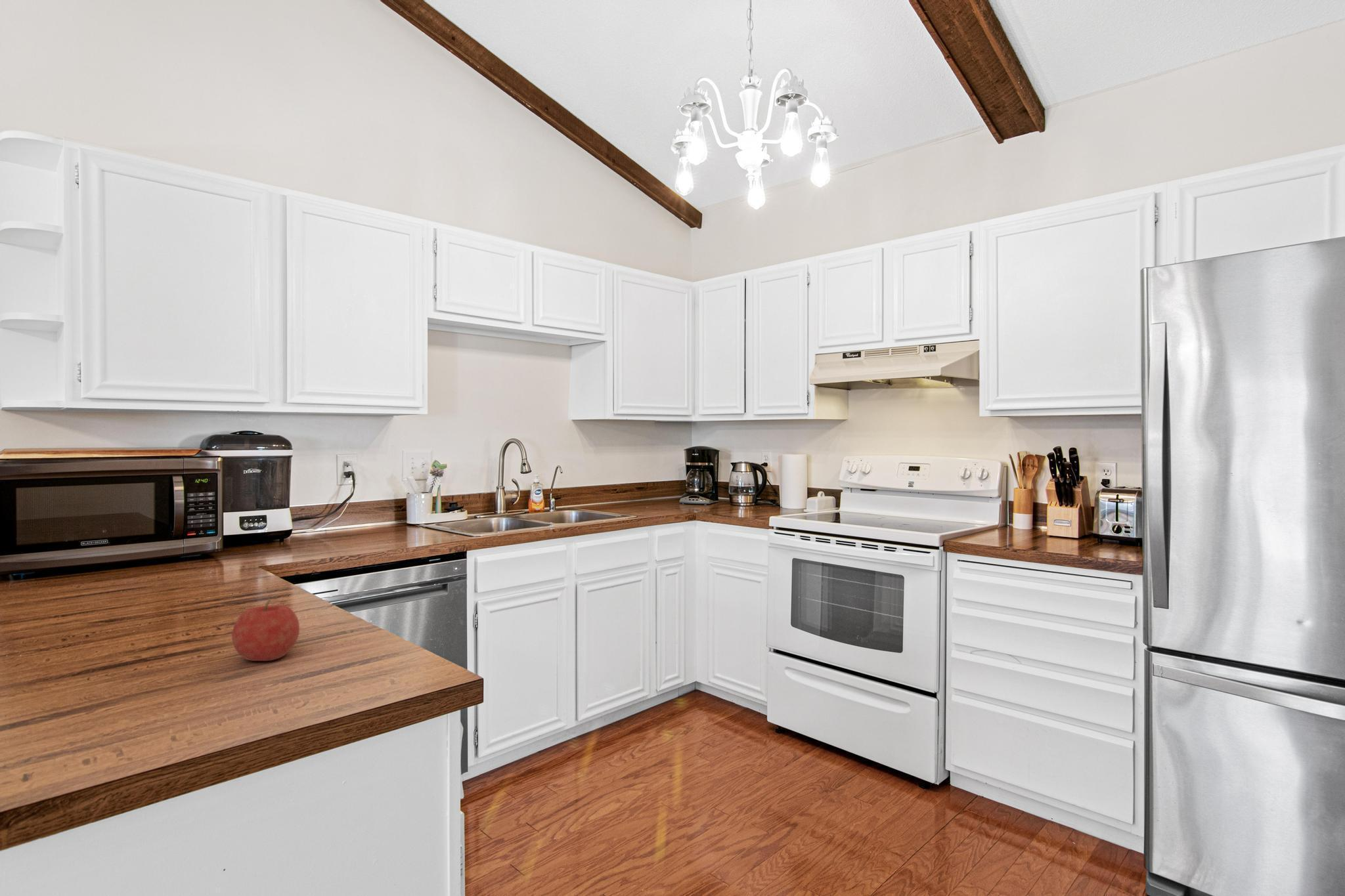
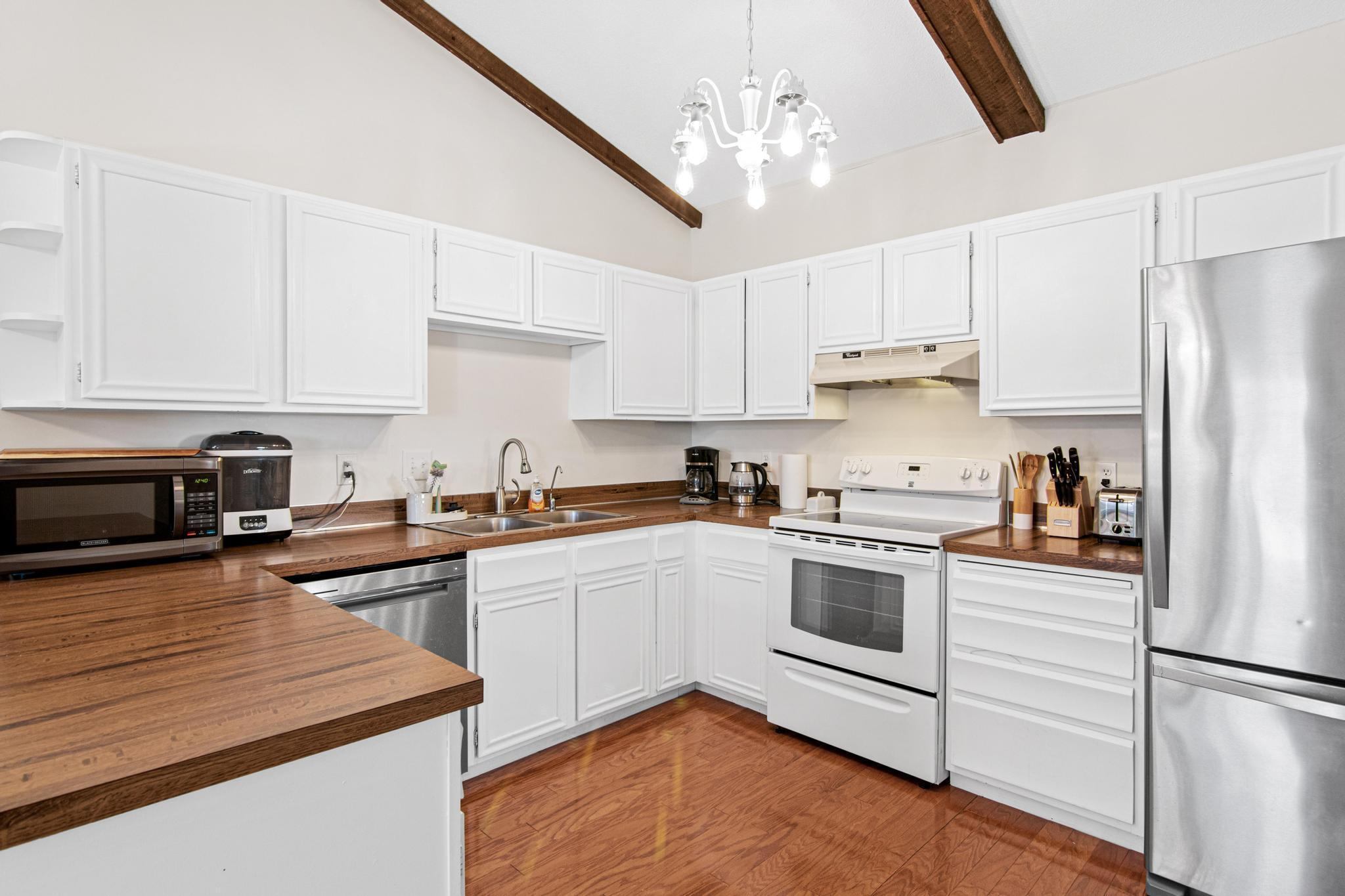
- fruit (267, 628)
